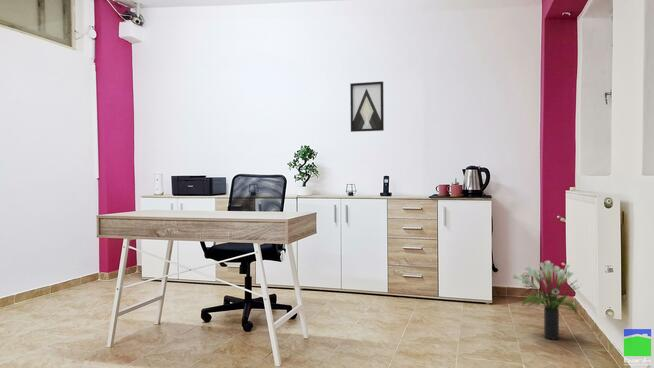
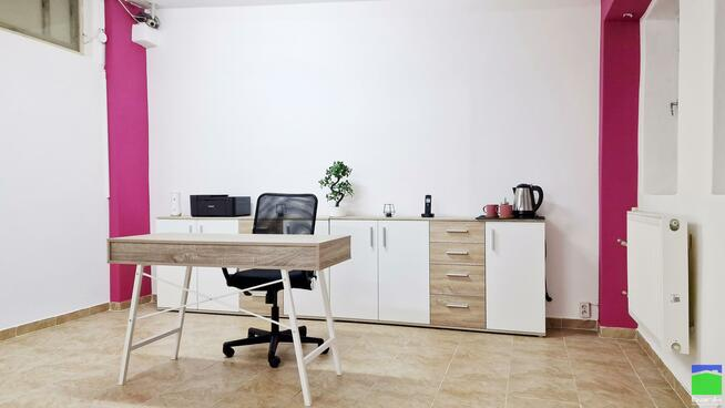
- wall art (366, 106)
- potted plant (552, 299)
